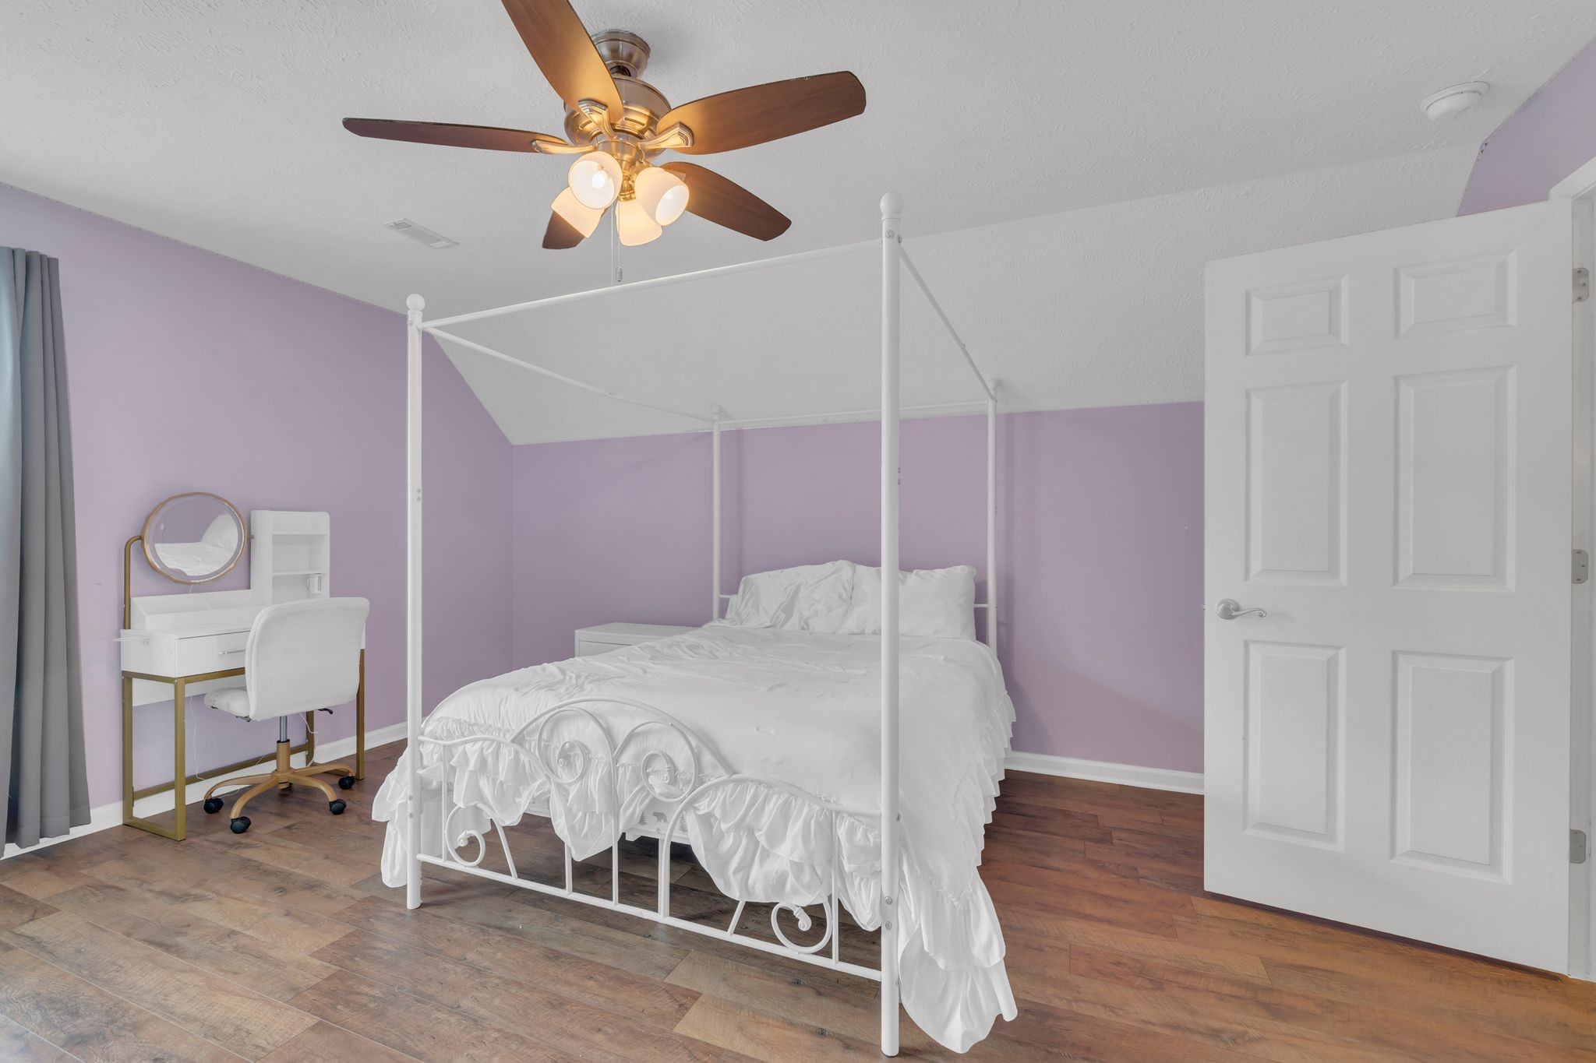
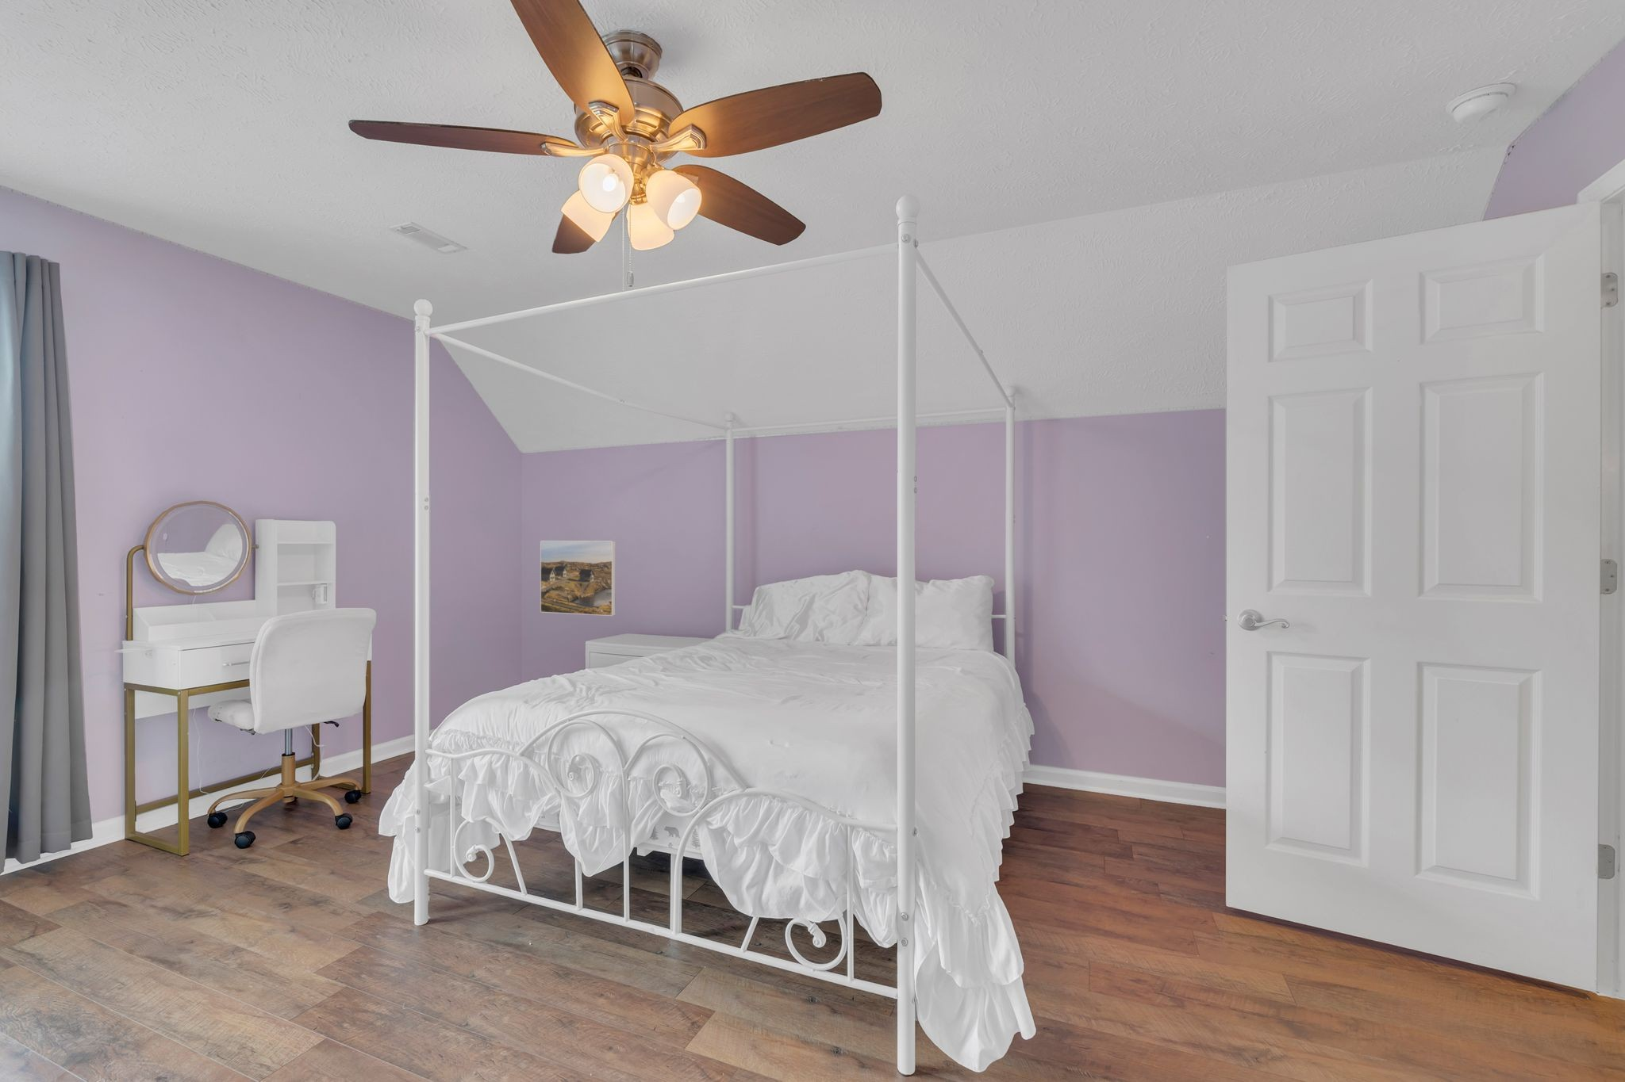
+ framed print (576, 577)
